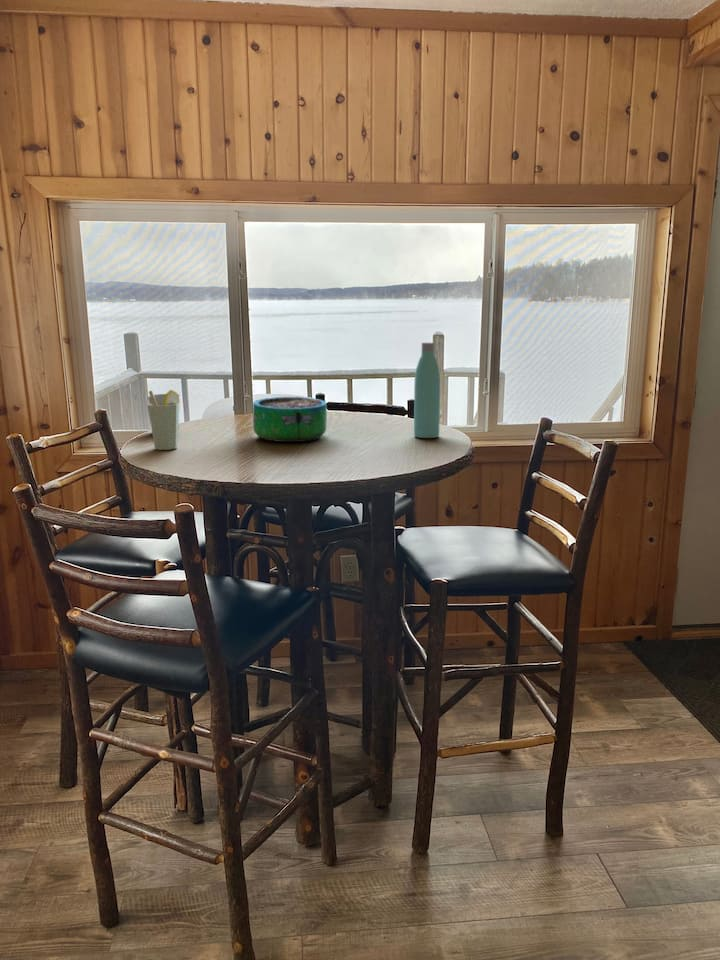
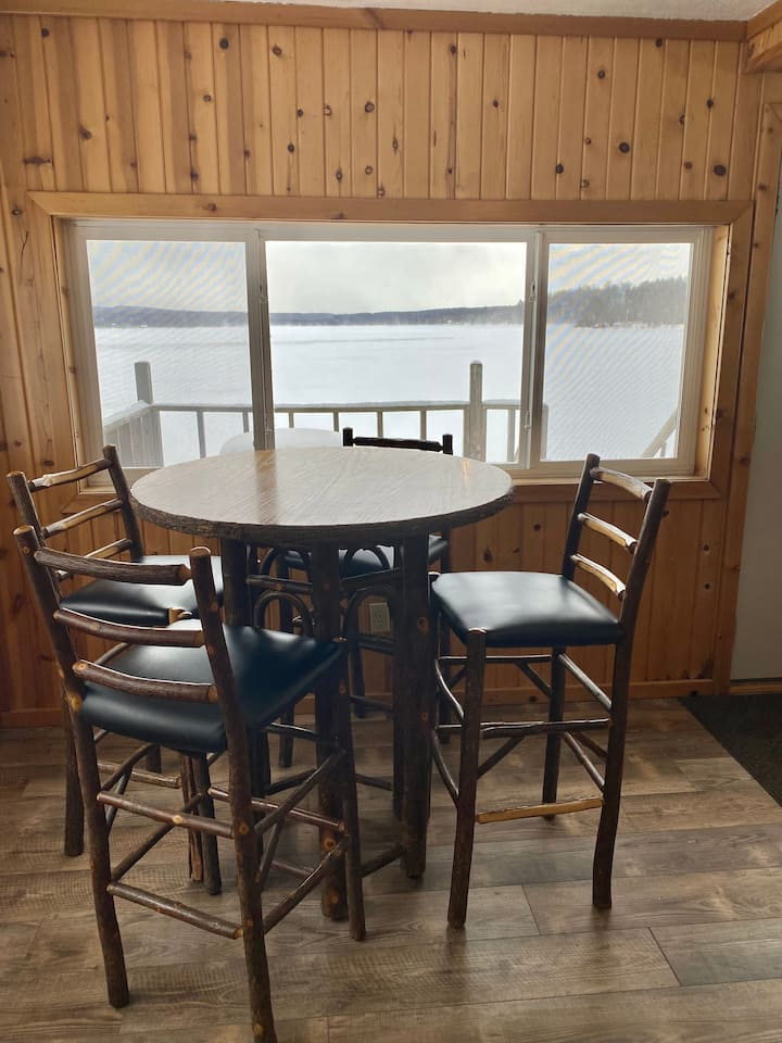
- bottle (427, 390)
- decorative bowl (289, 418)
- cup (178, 414)
- cup (166, 418)
